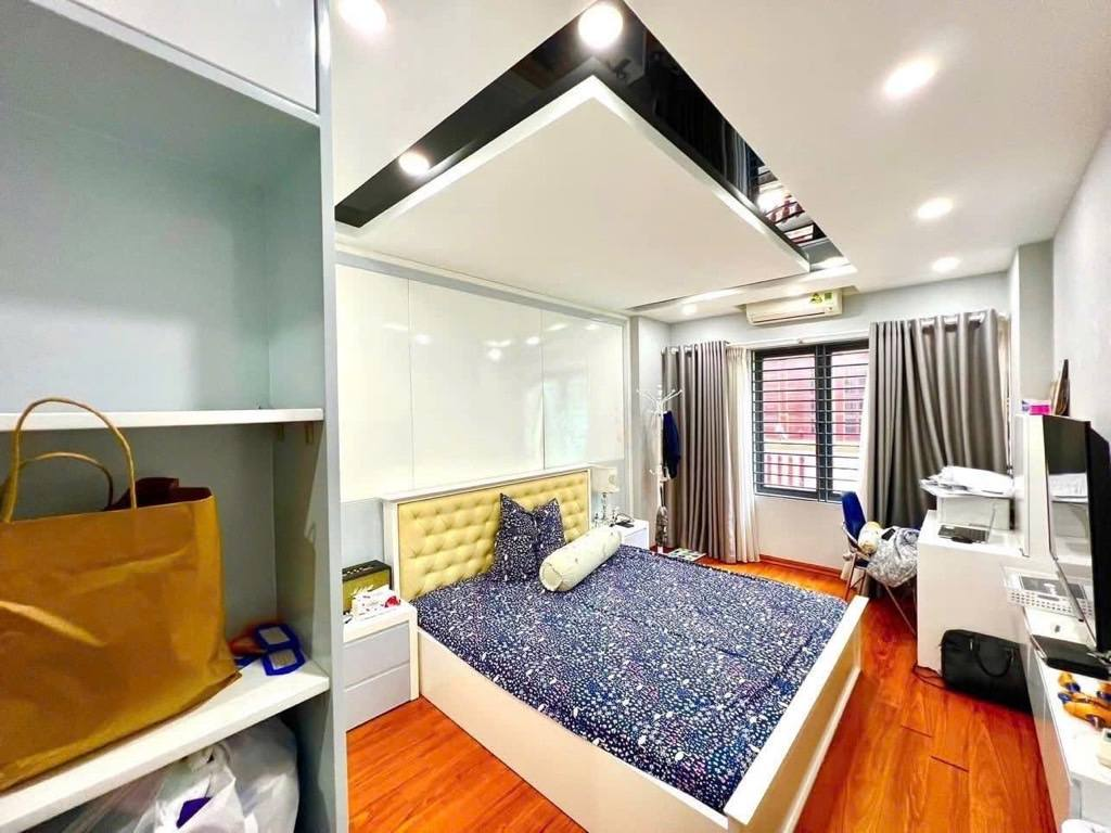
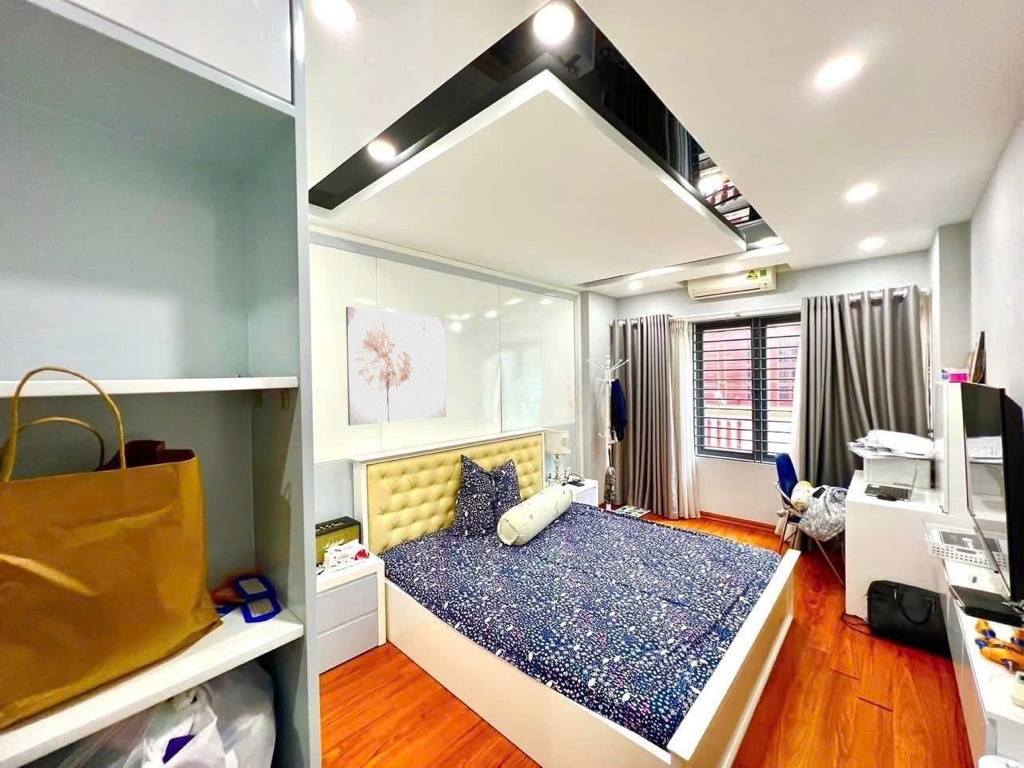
+ wall art (400, 367)
